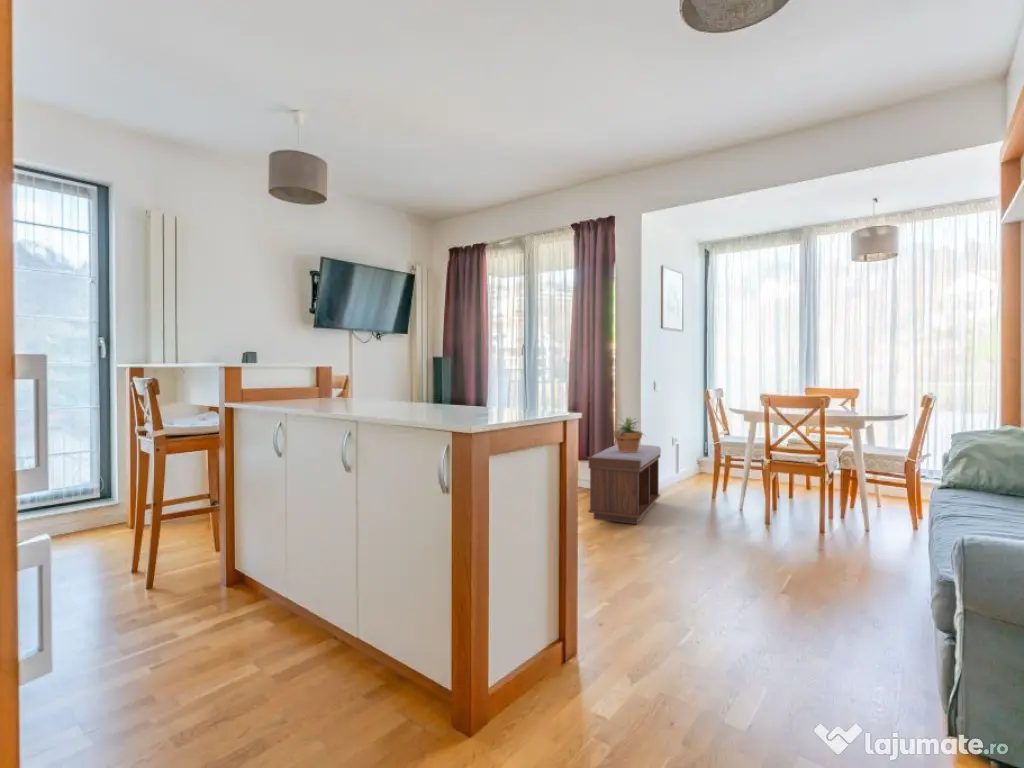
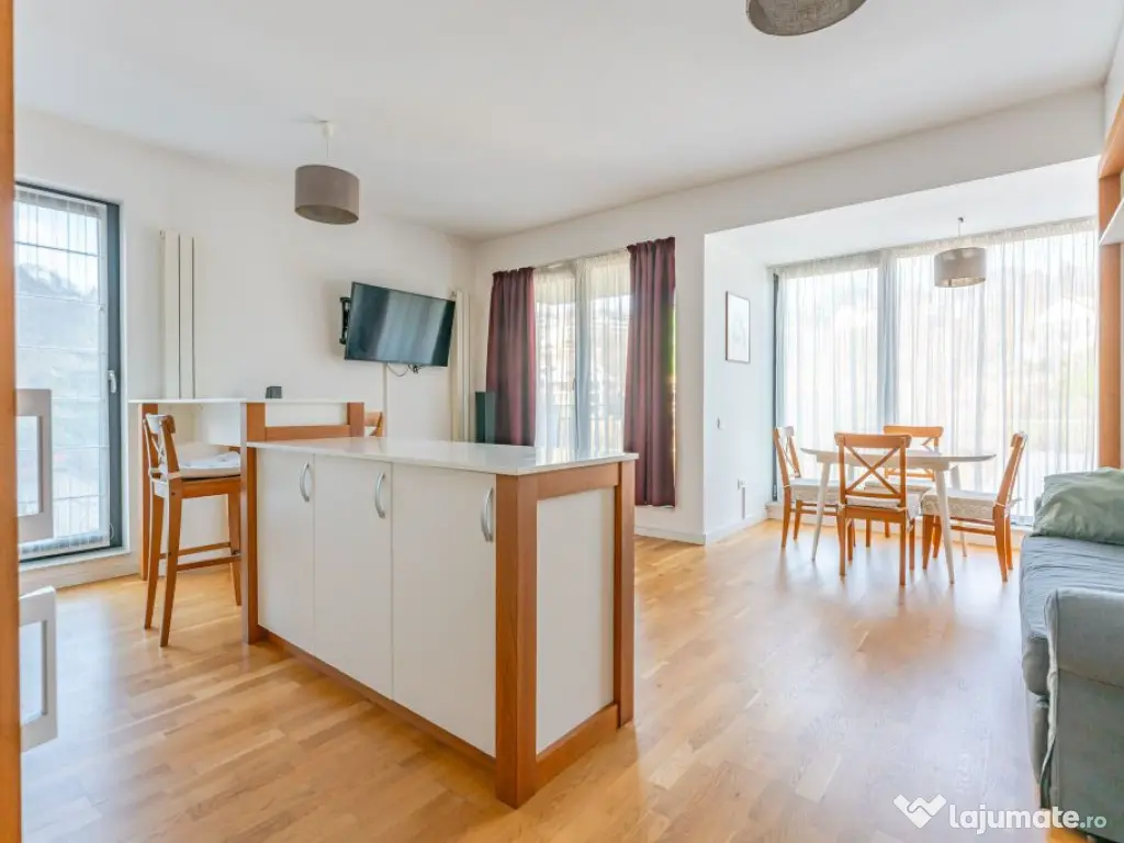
- bench (627, 479)
- potted plant (628, 433)
